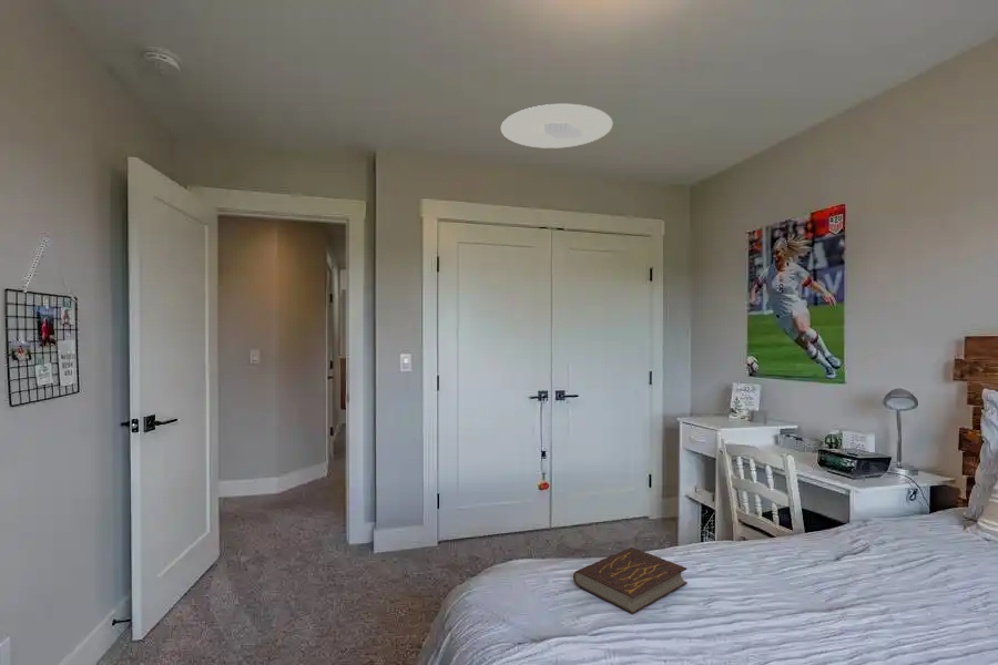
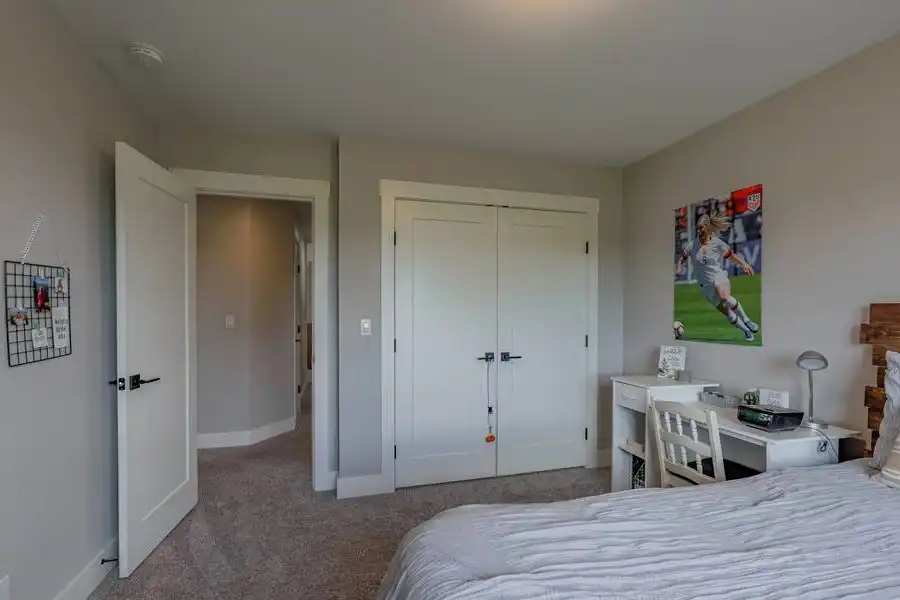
- book (630, 576)
- ceiling light (556, 122)
